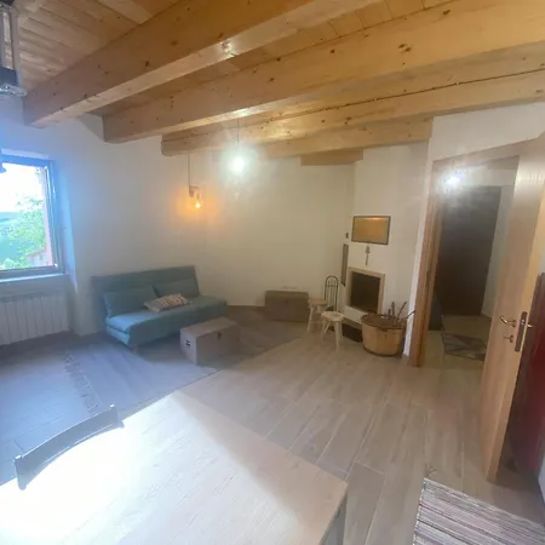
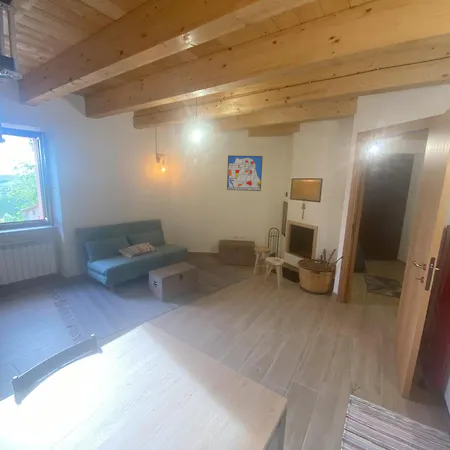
+ wall art (244, 173)
